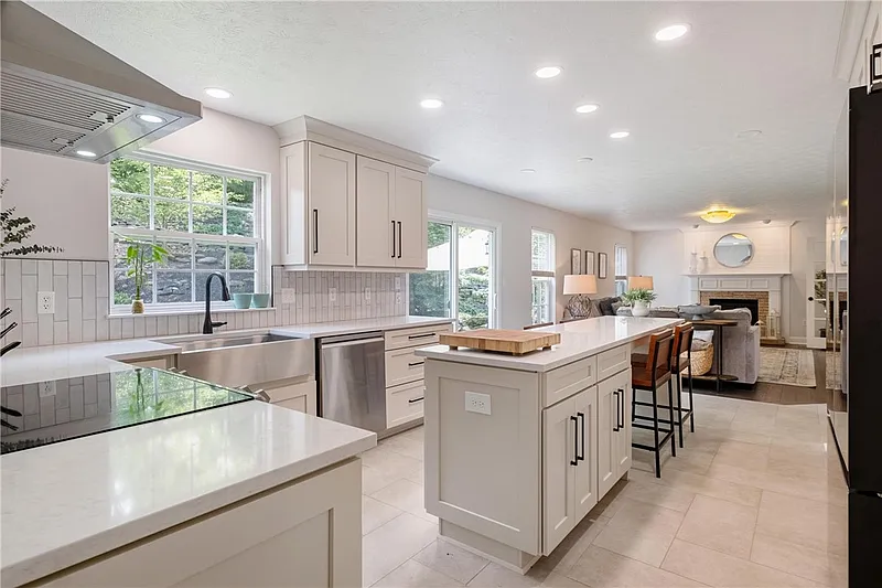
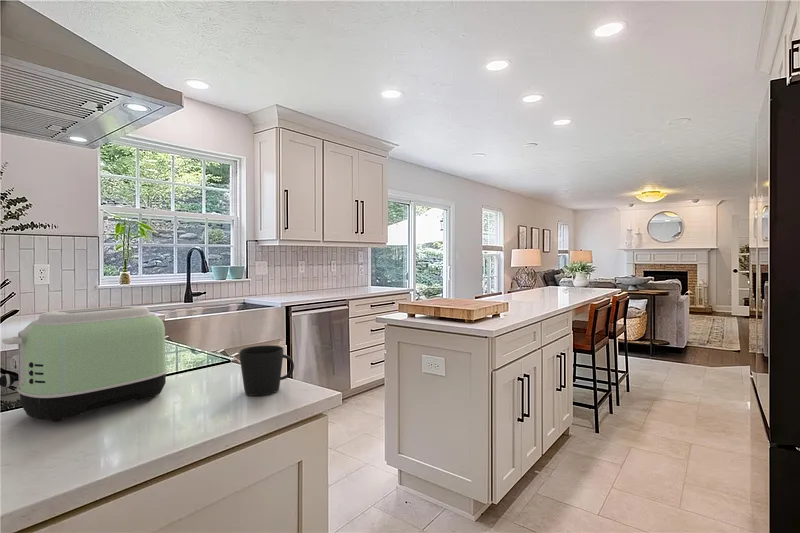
+ cup (267, 369)
+ toaster (91, 357)
